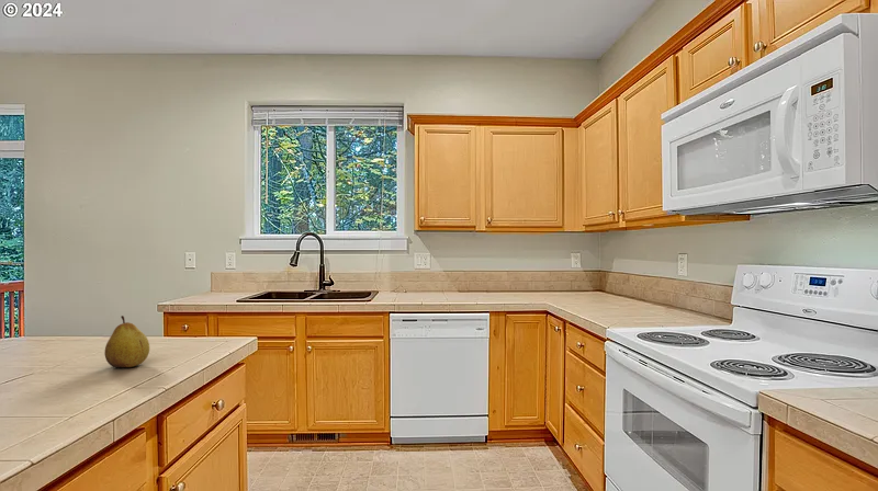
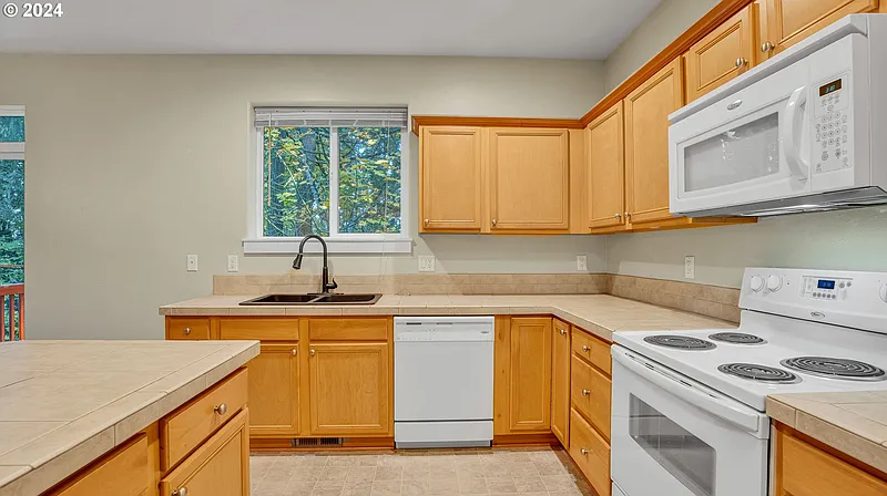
- fruit (127, 341)
